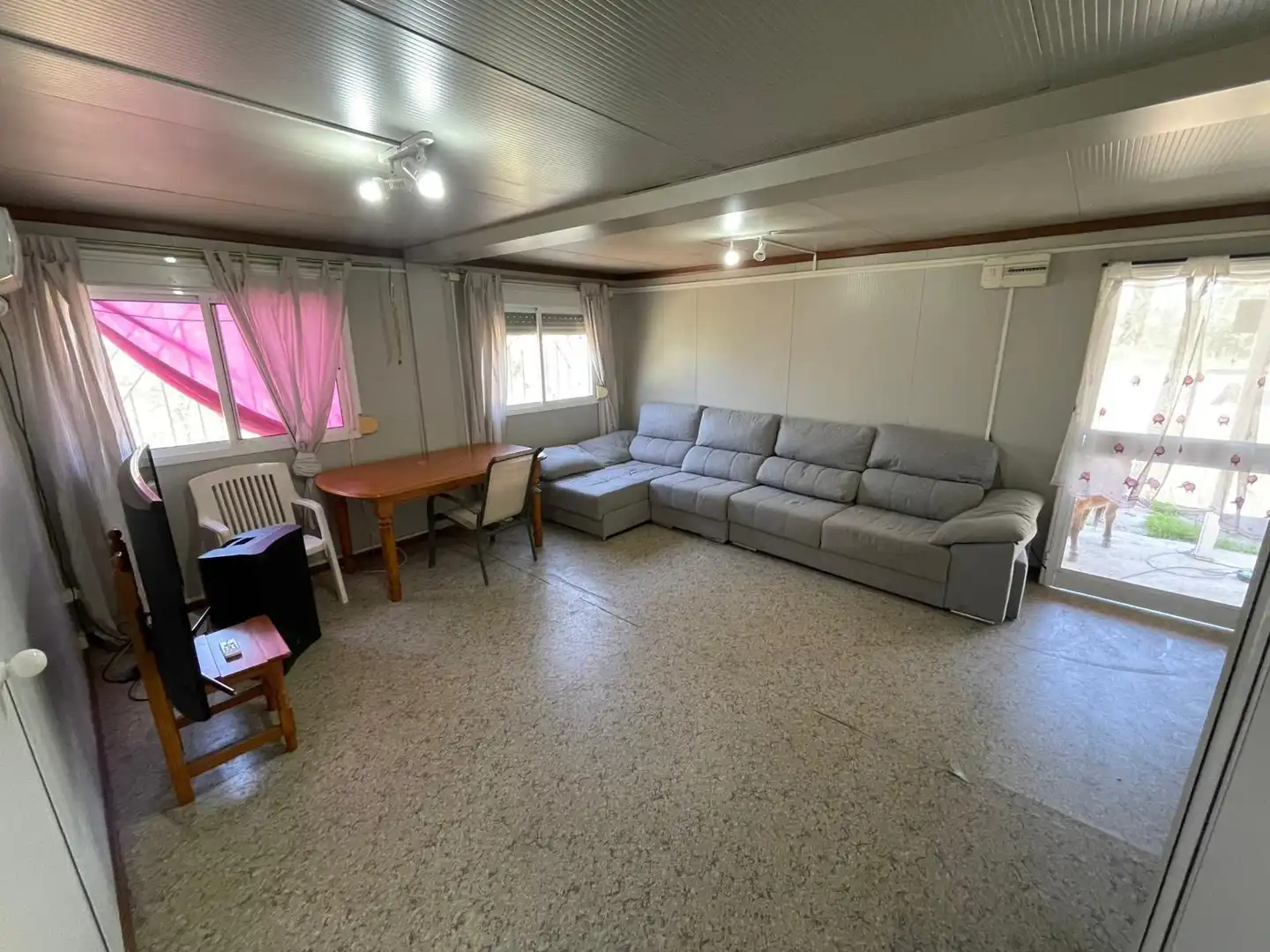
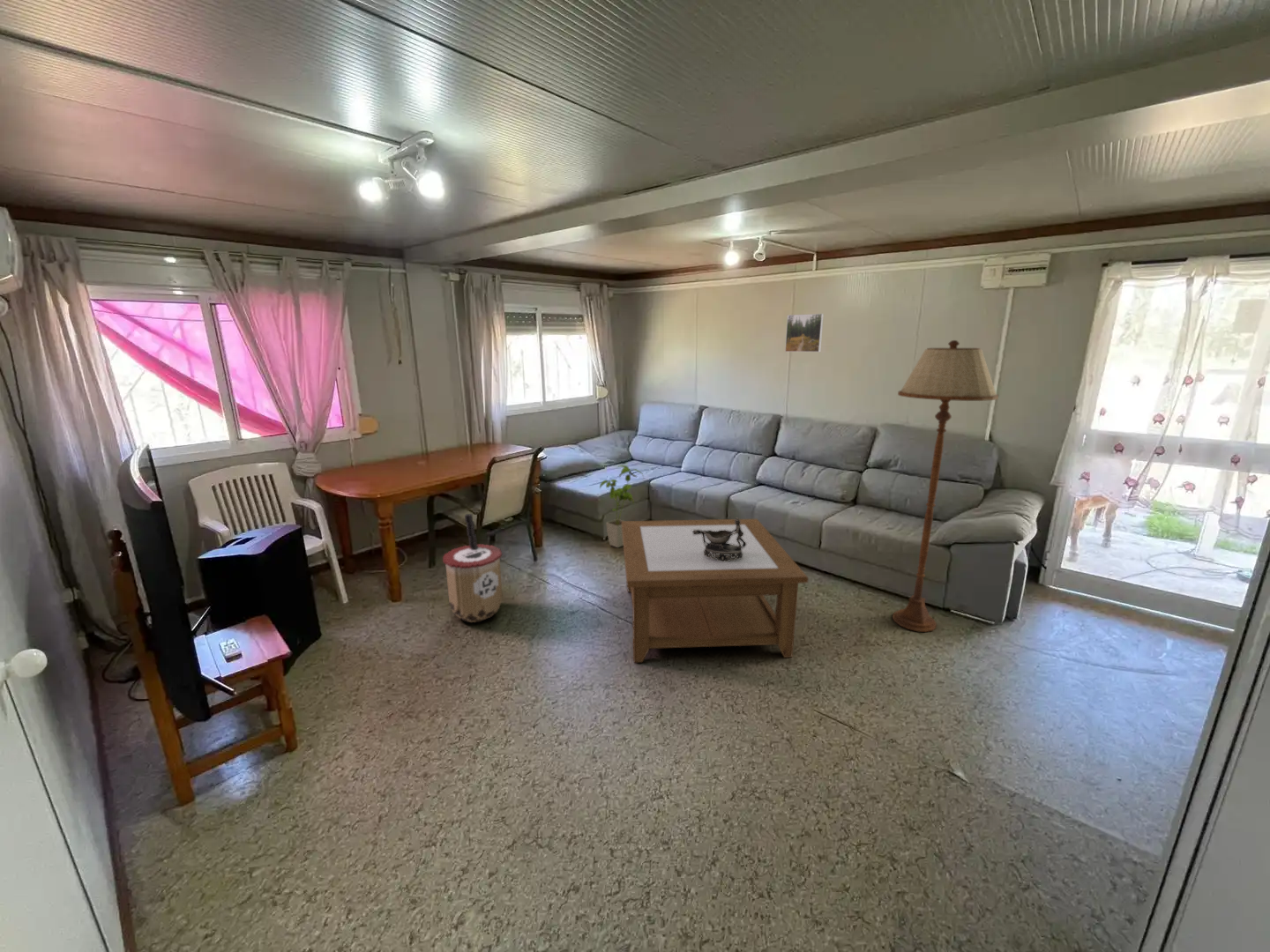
+ trash can (474, 569)
+ floor lamp (932, 490)
+ coffee table (700, 583)
+ house plant (623, 504)
+ decorative bowl (720, 536)
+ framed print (803, 333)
